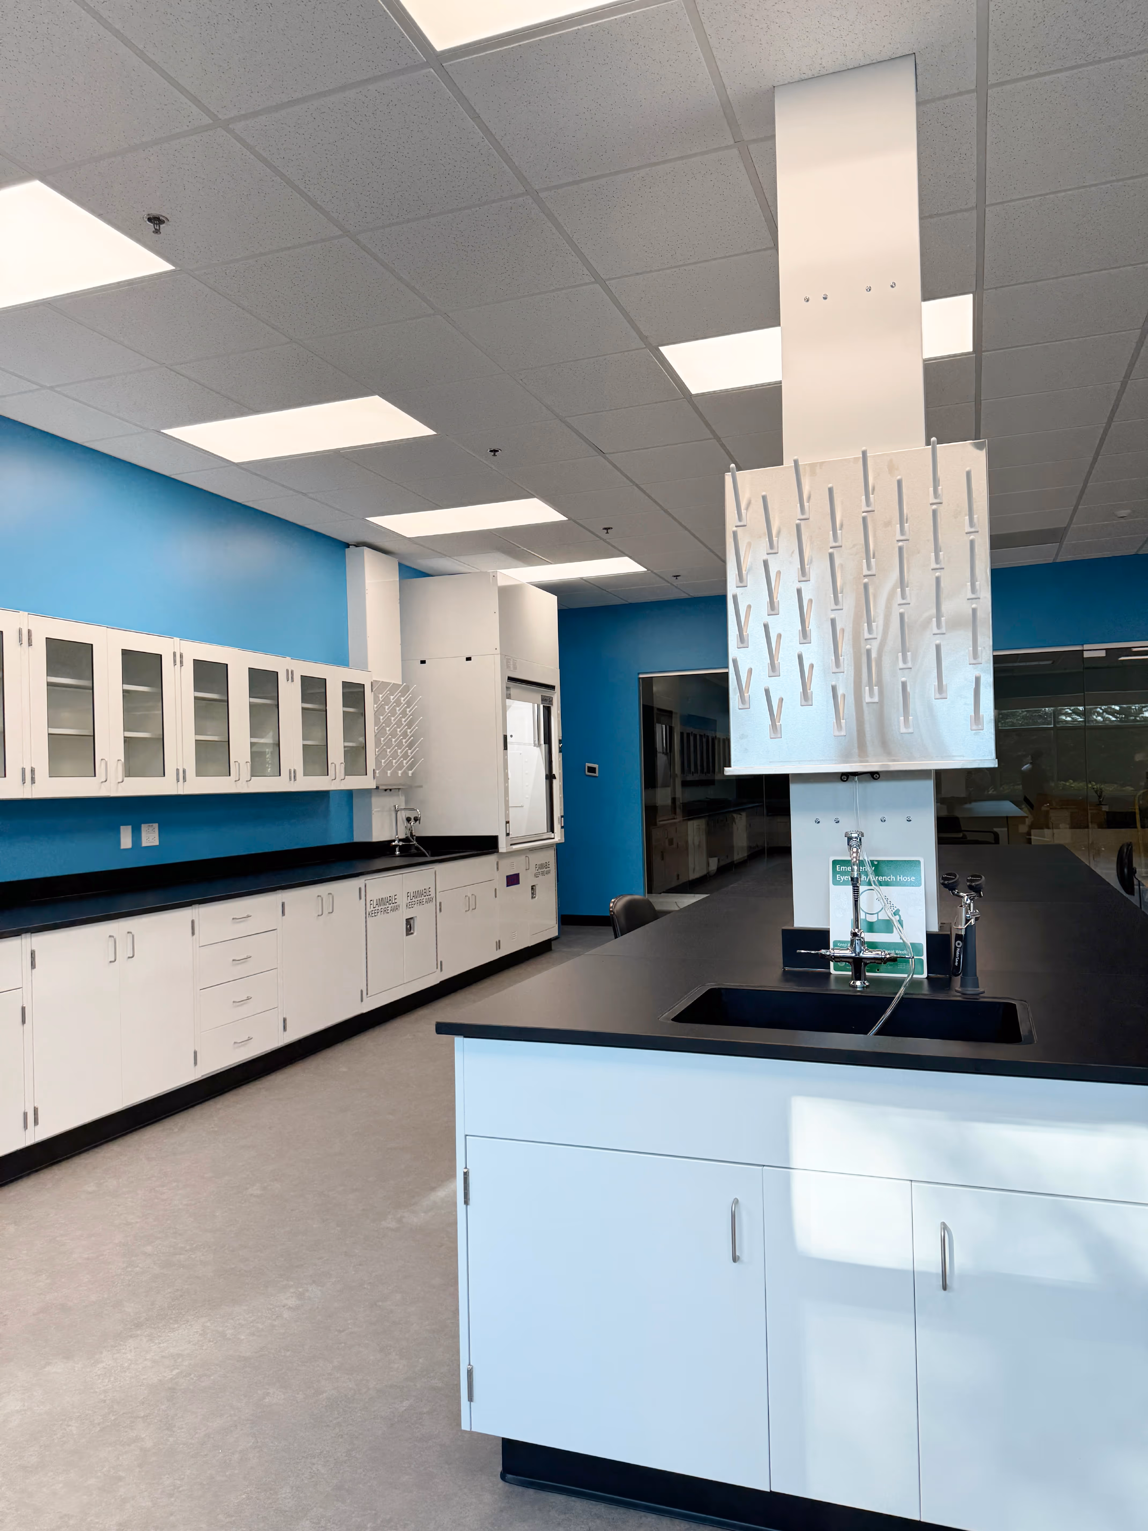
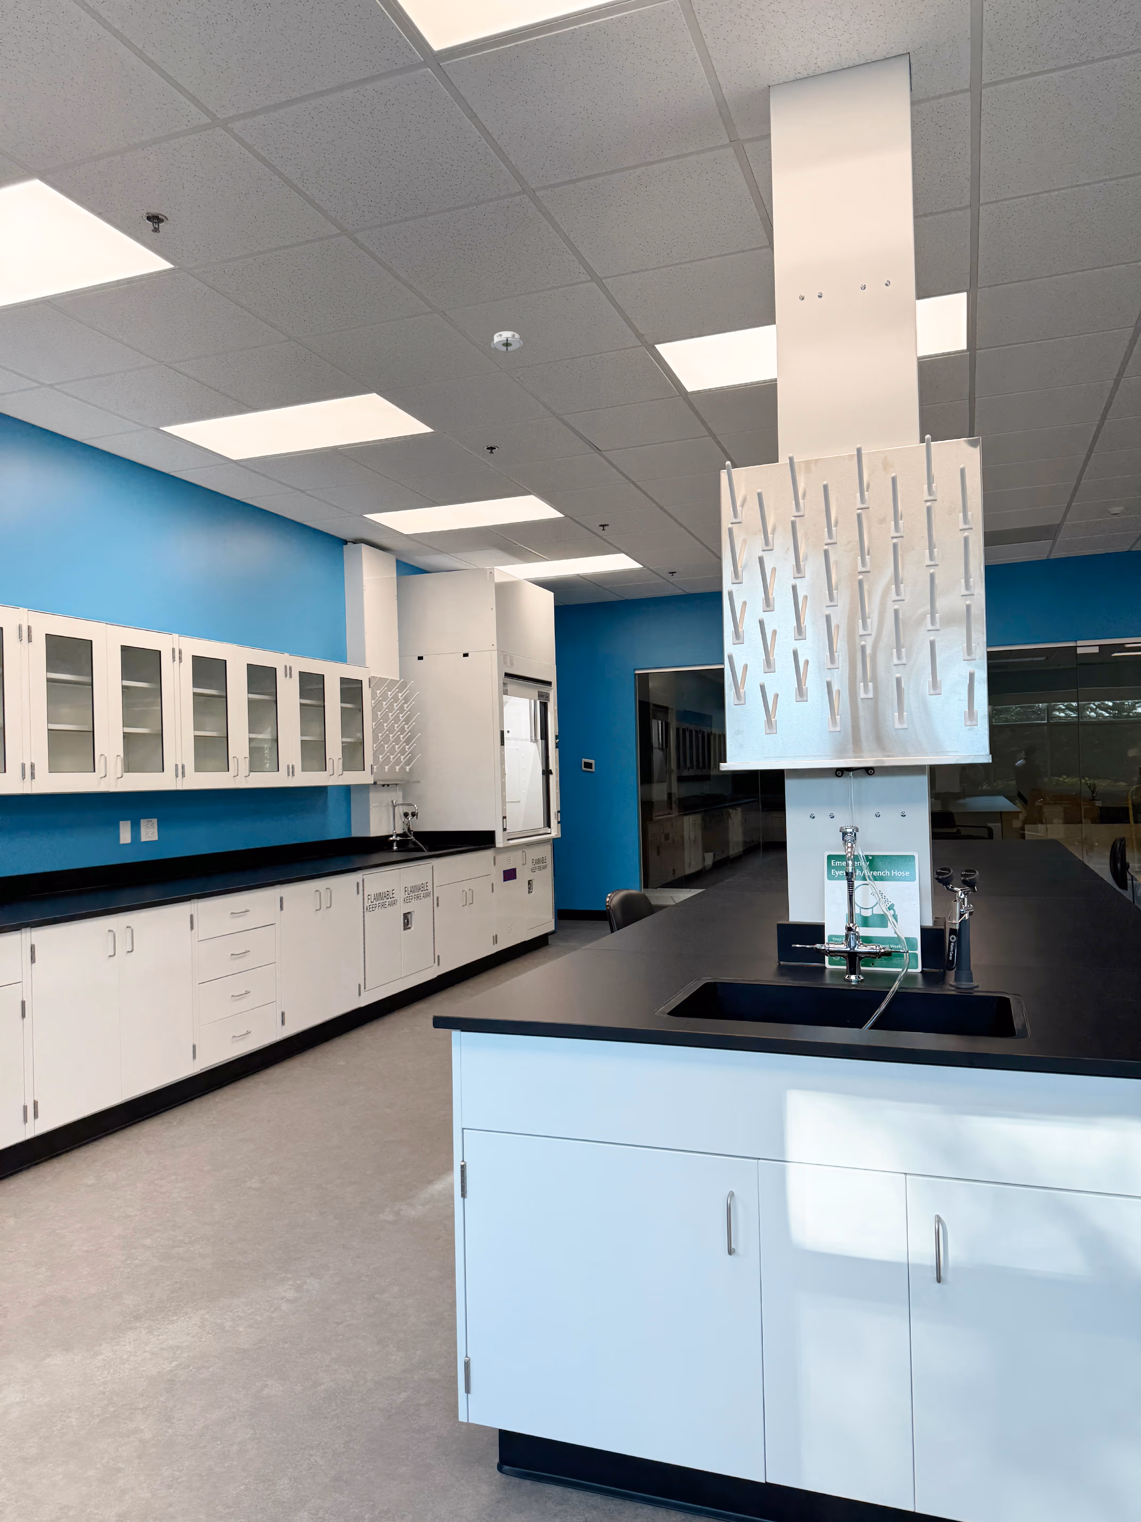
+ smoke detector (506, 342)
